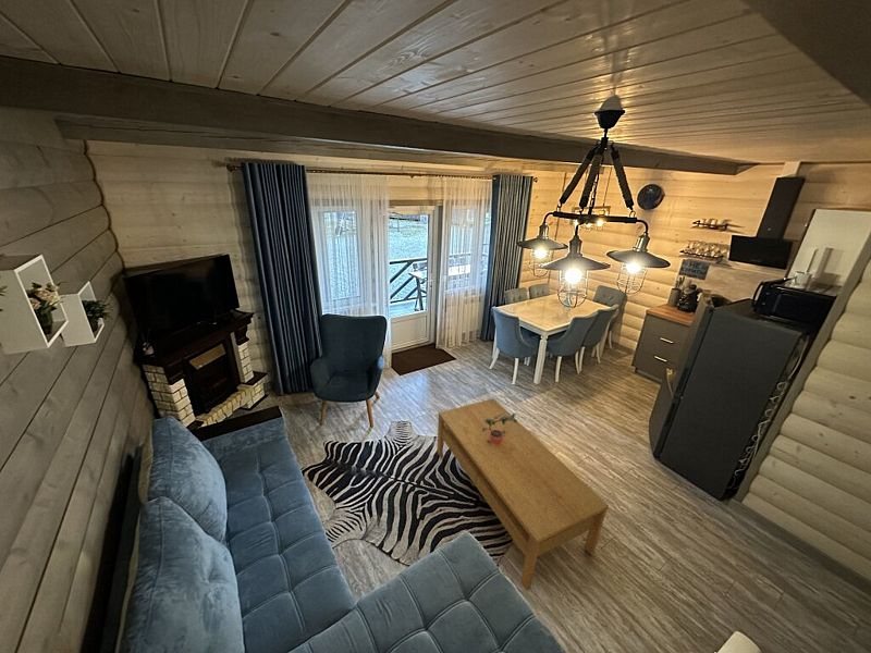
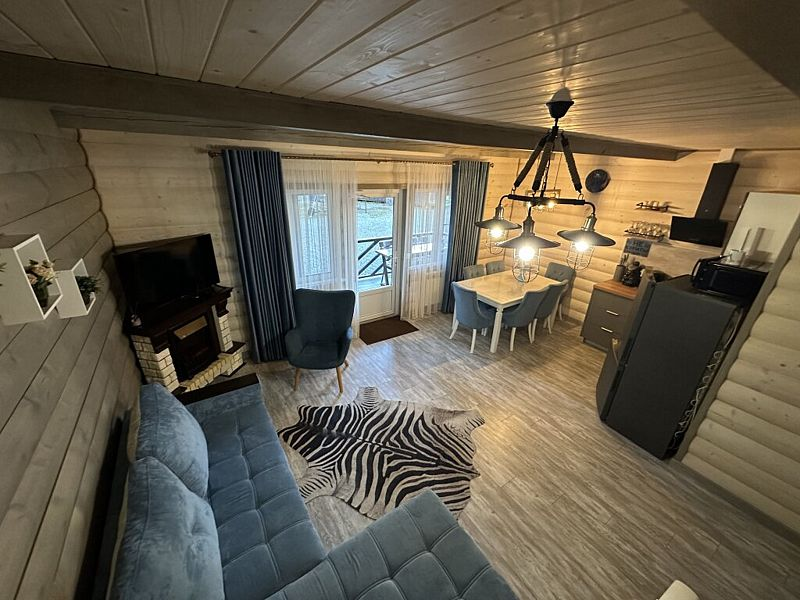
- potted plant (502, 422)
- coffee table (506, 473)
